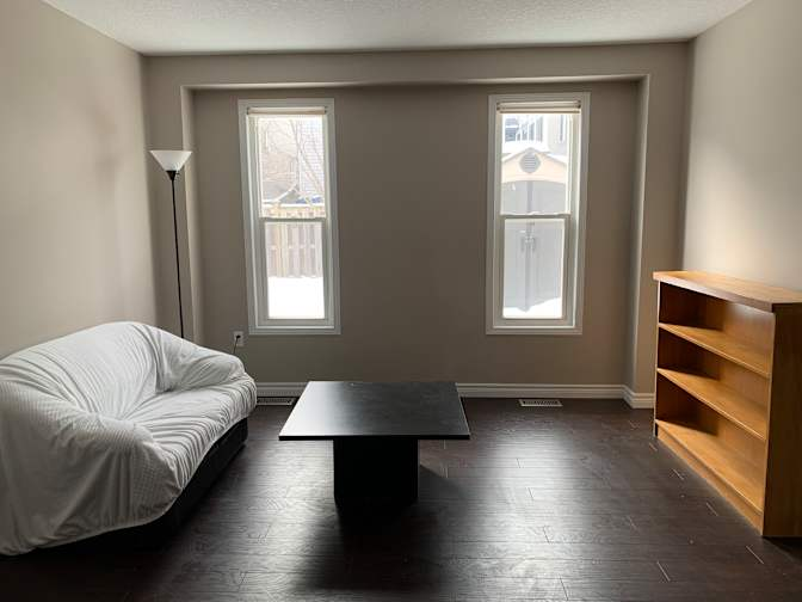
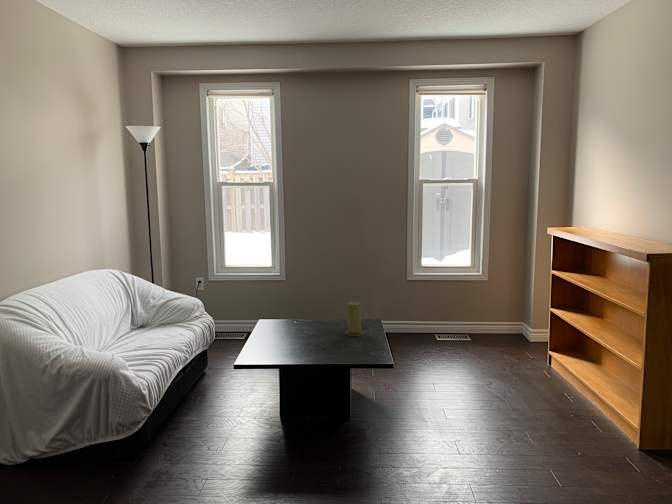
+ candle (354, 317)
